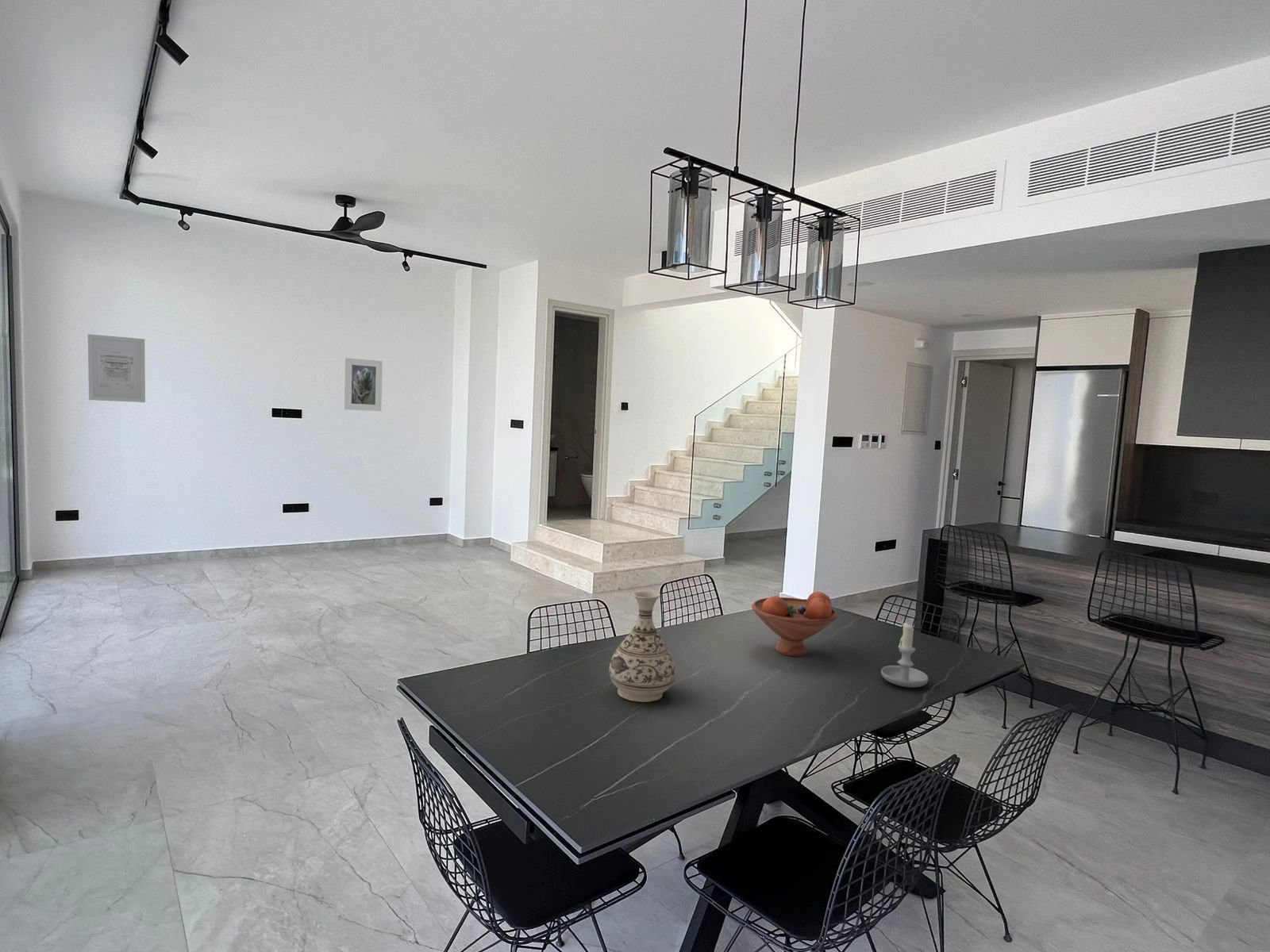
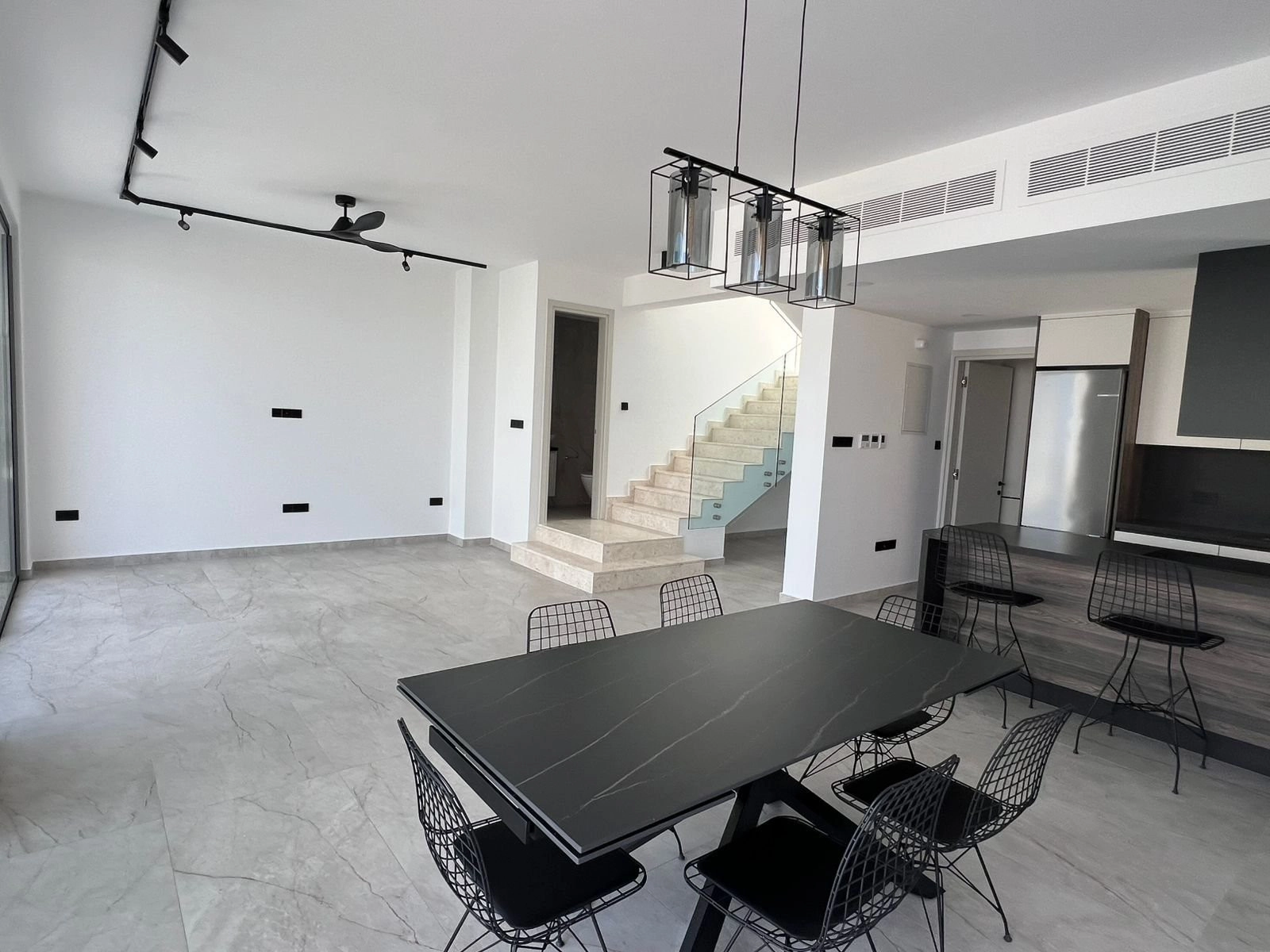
- wall art (117, 369)
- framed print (364, 385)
- vase (644, 643)
- fruit bowl (793, 621)
- candle (906, 652)
